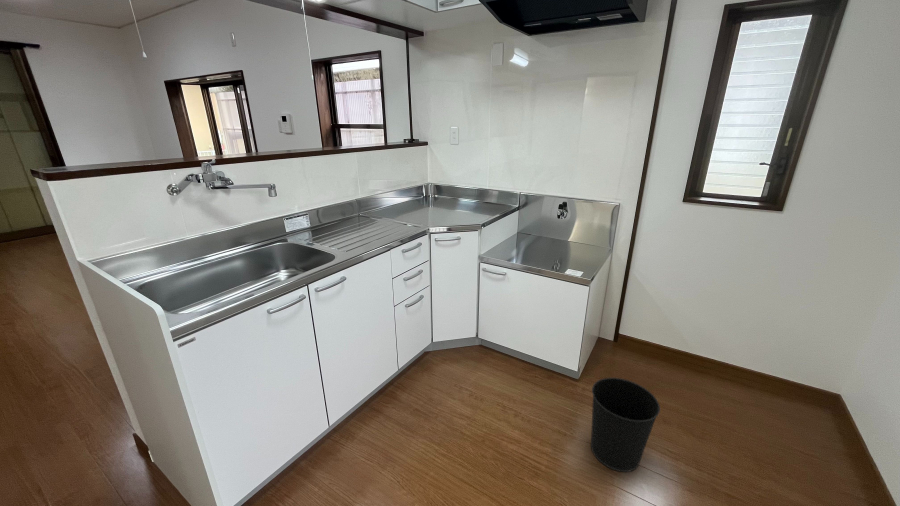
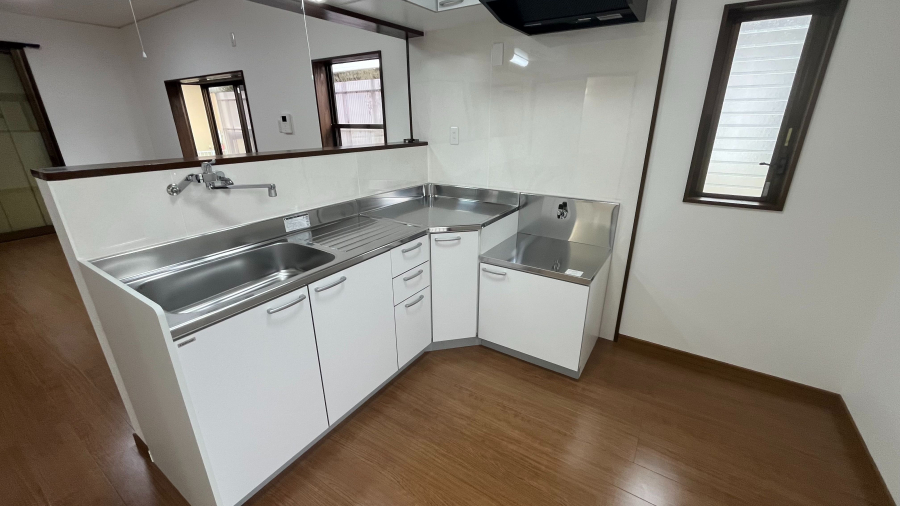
- wastebasket (619, 425)
